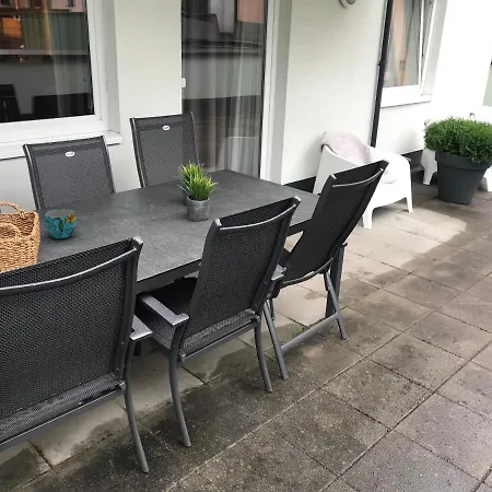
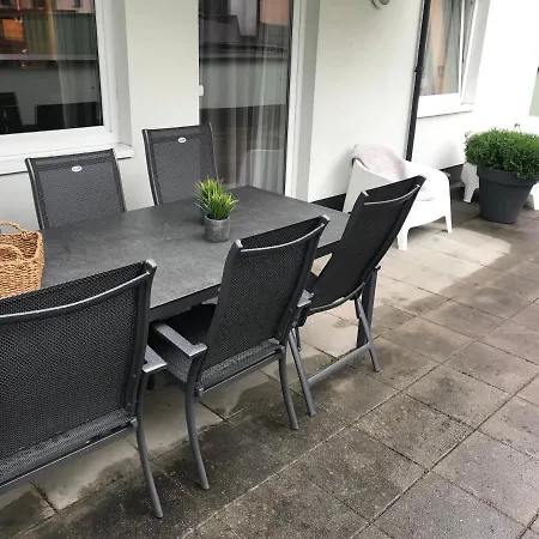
- cup (59, 223)
